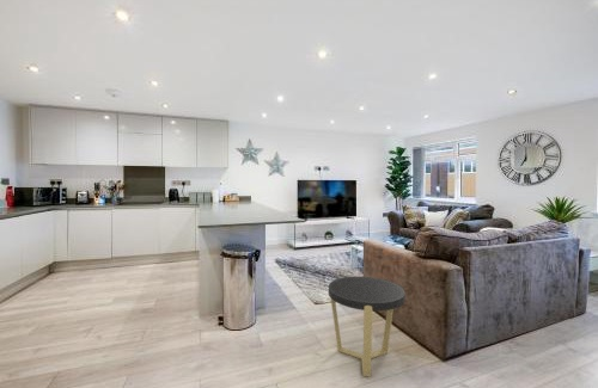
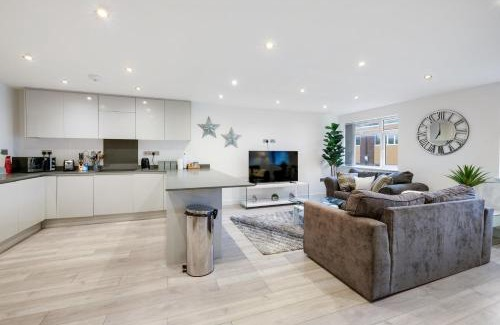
- side table (364, 322)
